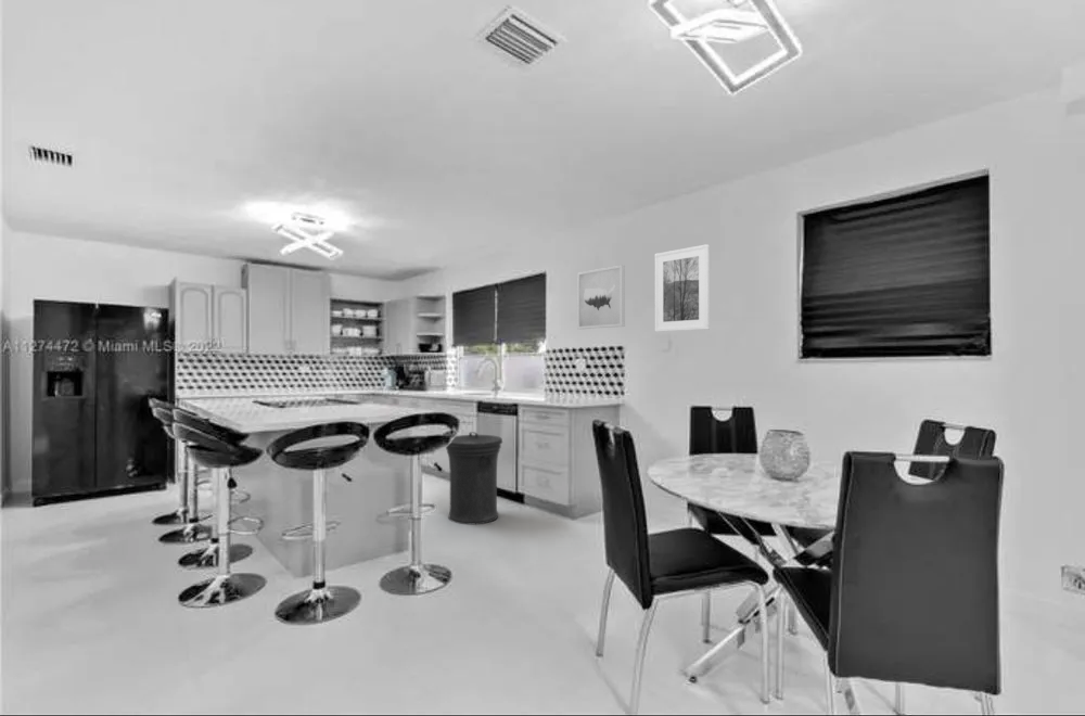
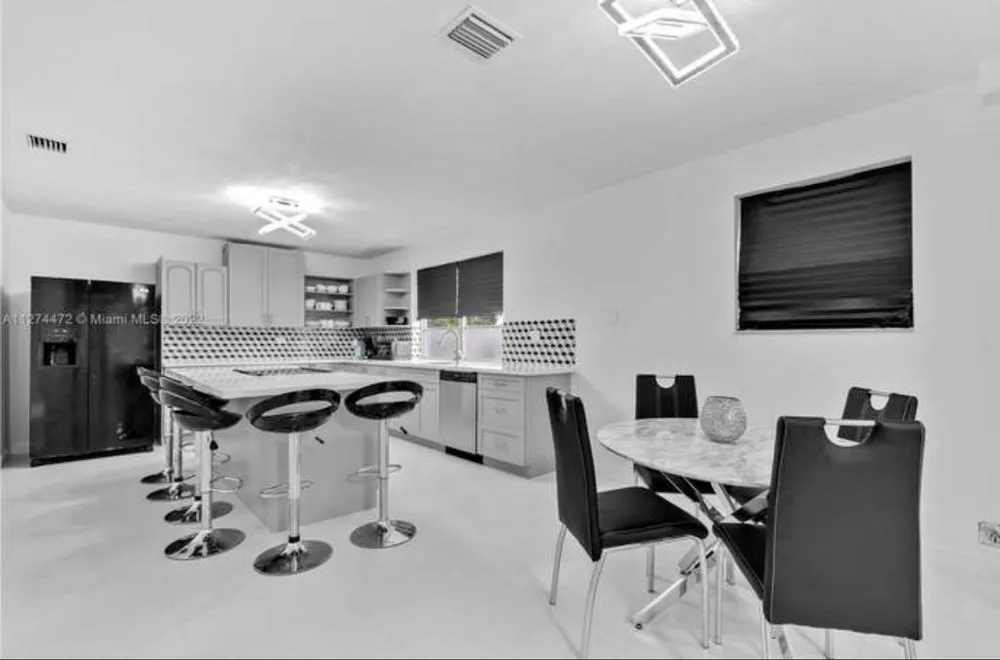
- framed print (680, 290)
- wall art (600, 298)
- trash can (473, 474)
